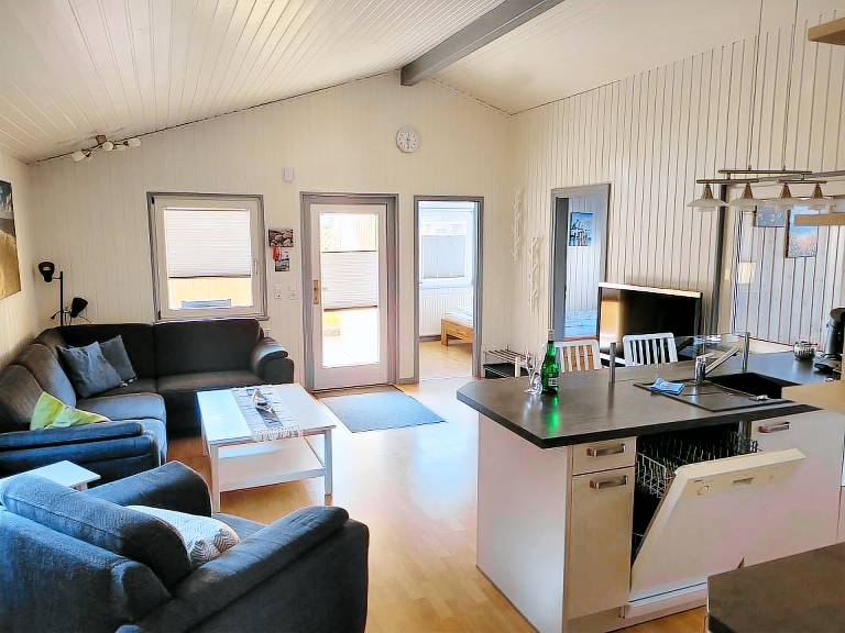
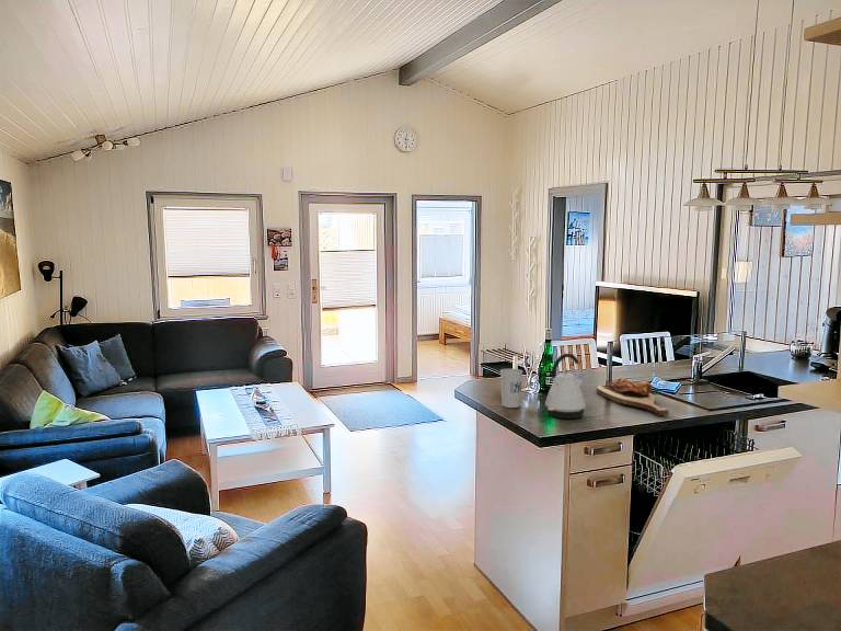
+ kettle (566, 383)
+ cup (510, 388)
+ cutting board (638, 392)
